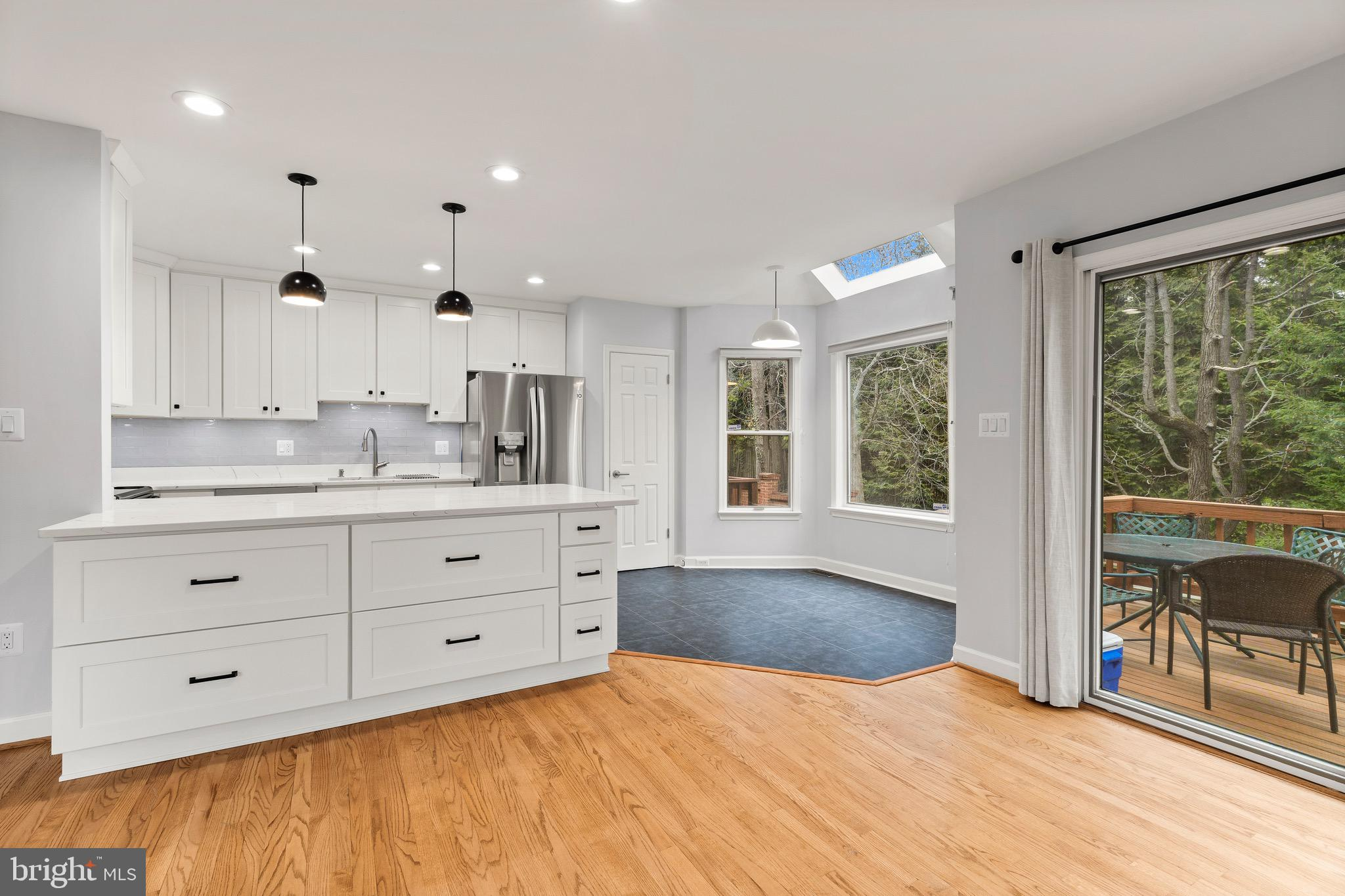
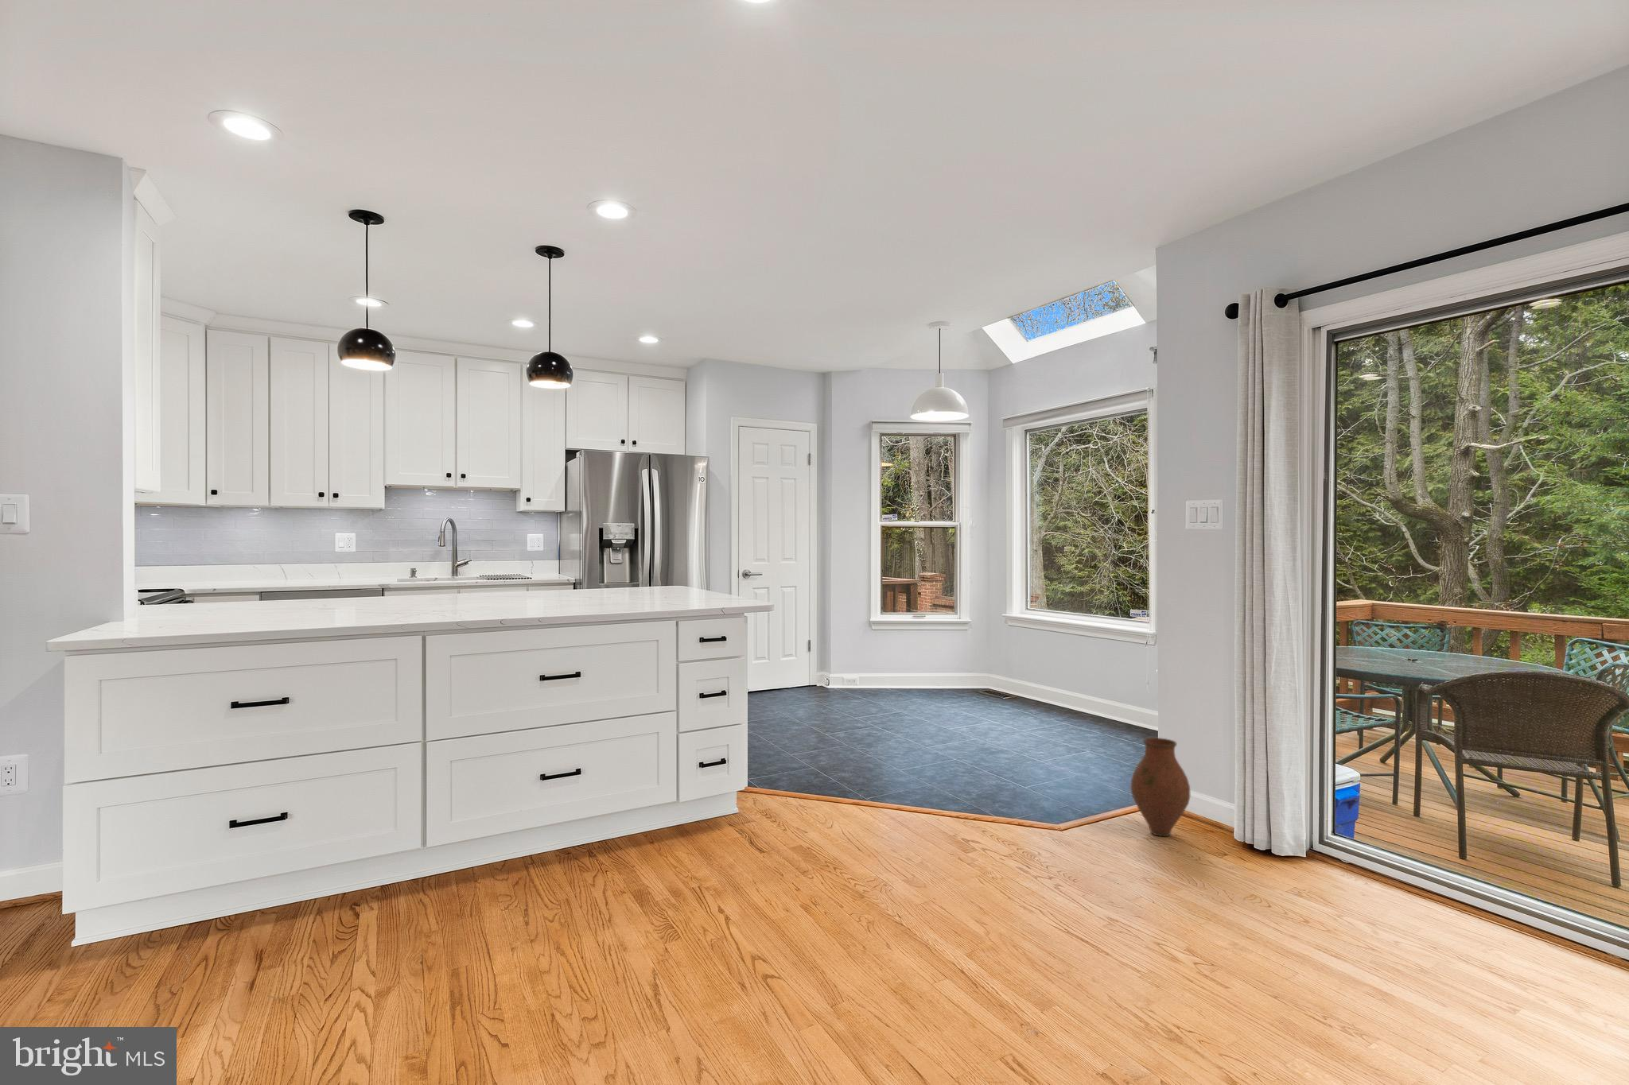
+ vase (1160, 787)
